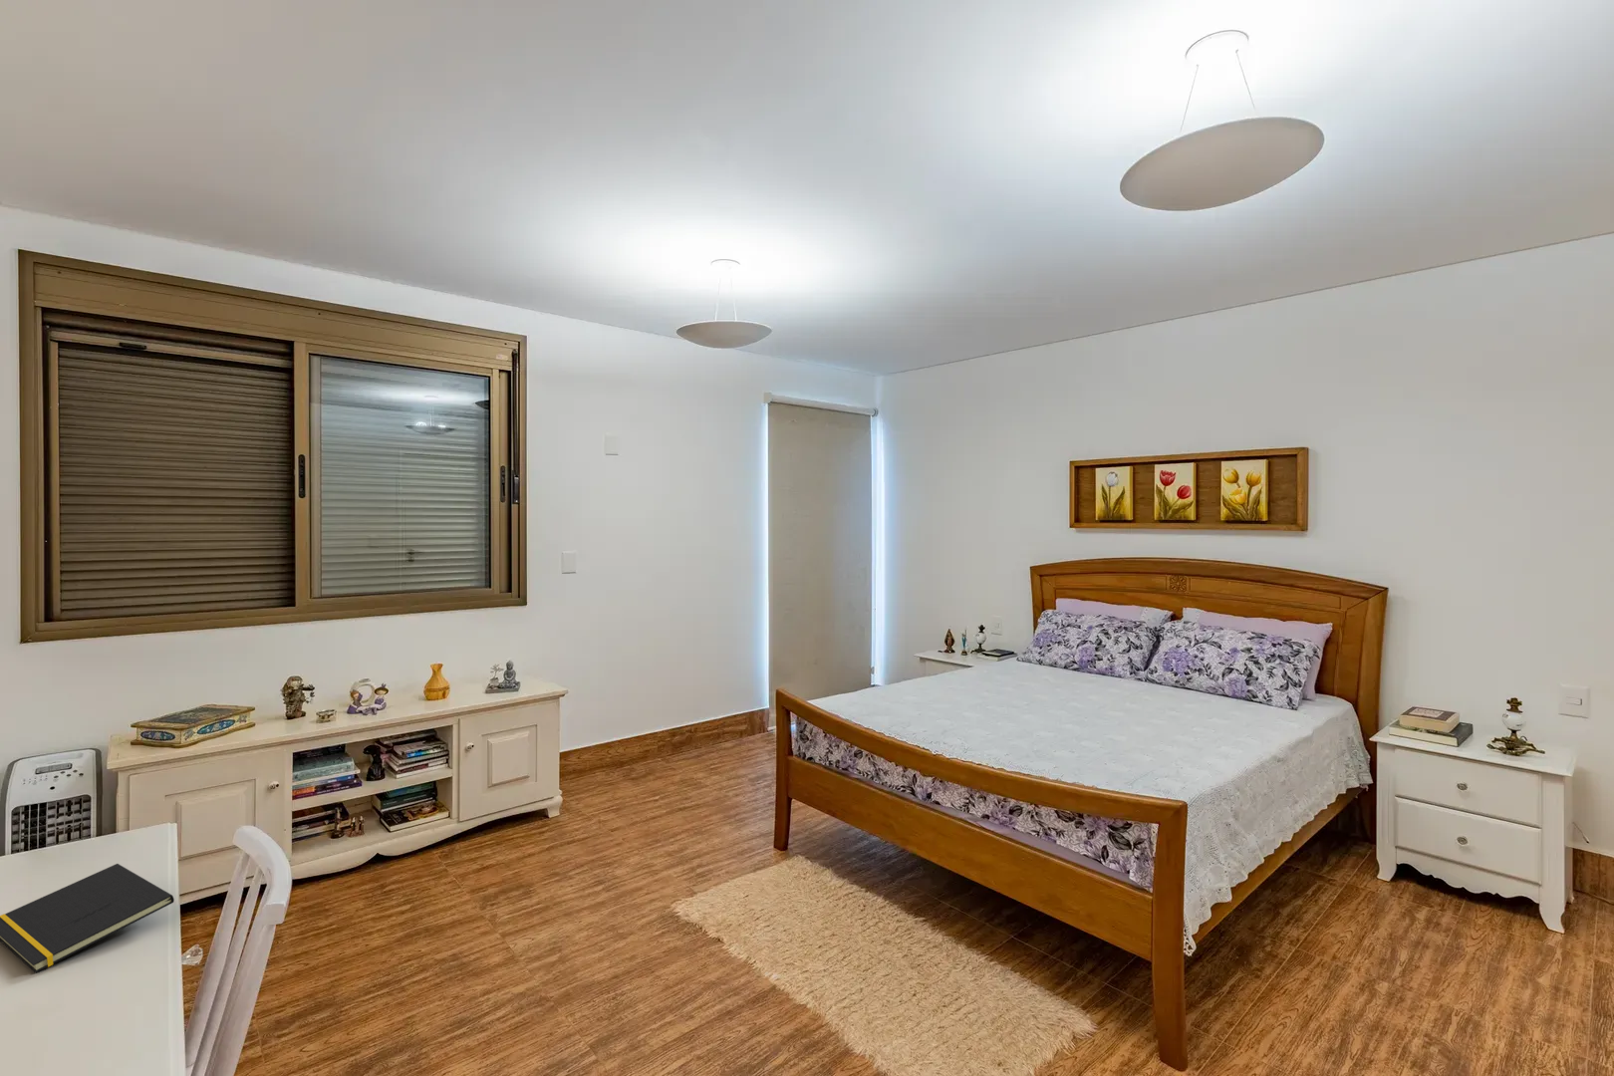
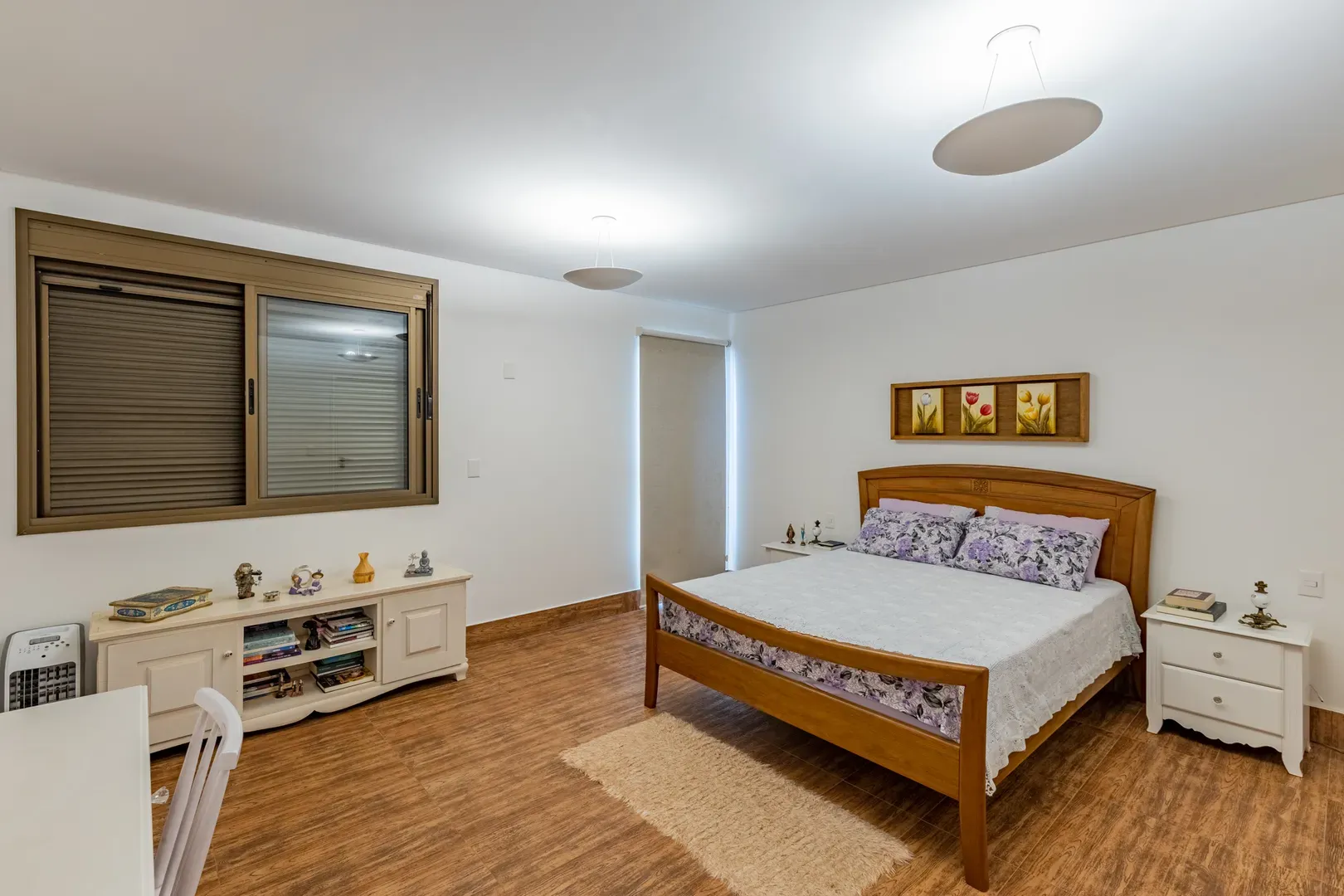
- notepad (80, 911)
